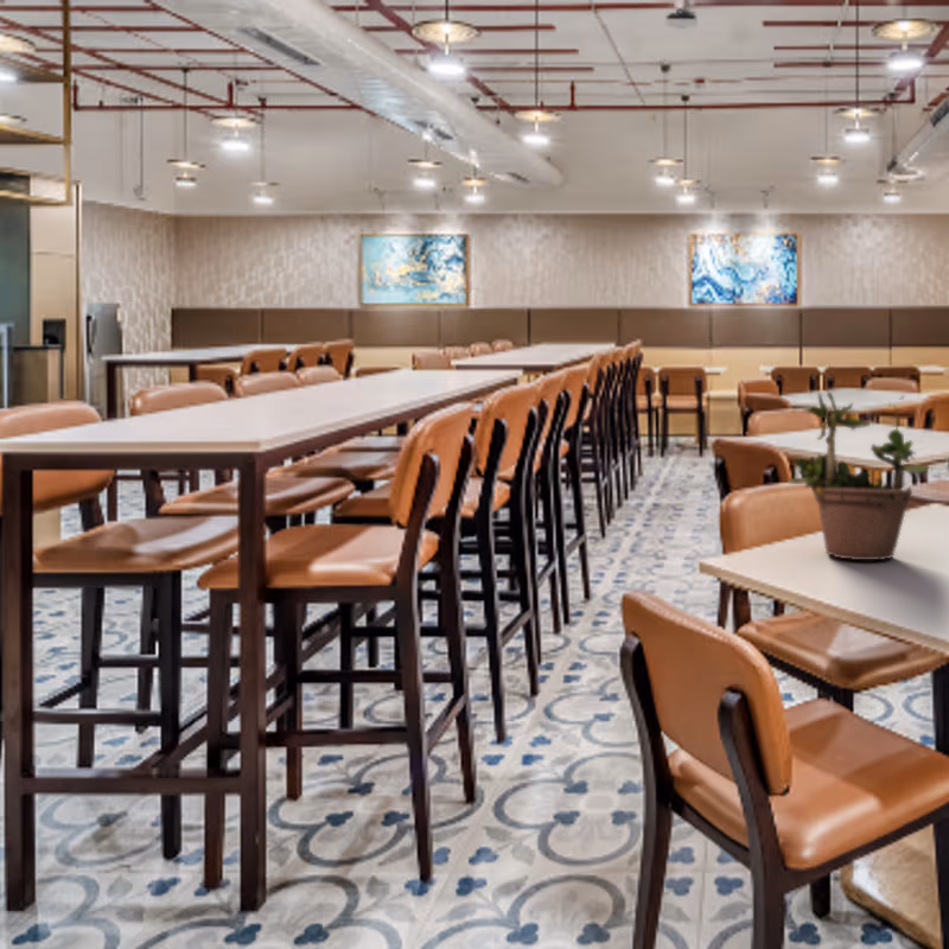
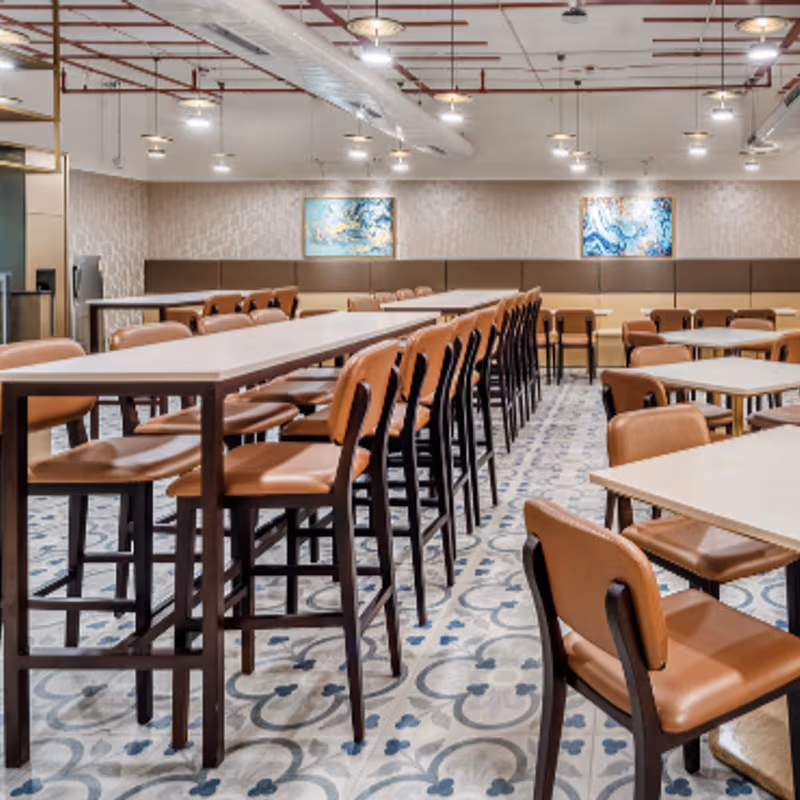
- potted plant (859, 472)
